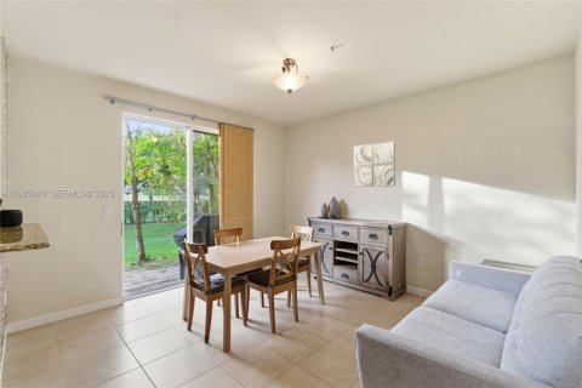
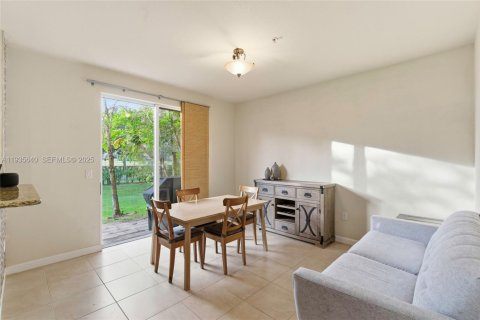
- wall art (372, 164)
